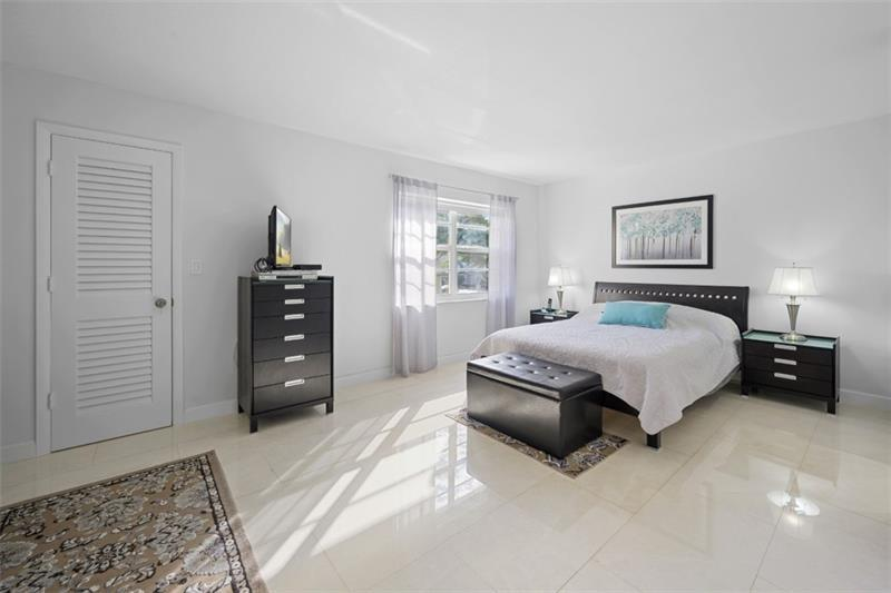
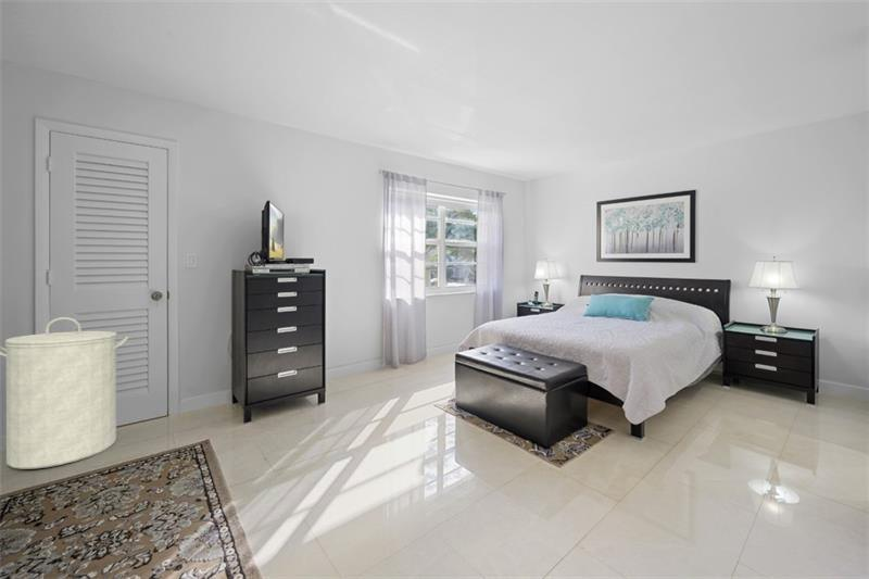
+ laundry hamper (65, 383)
